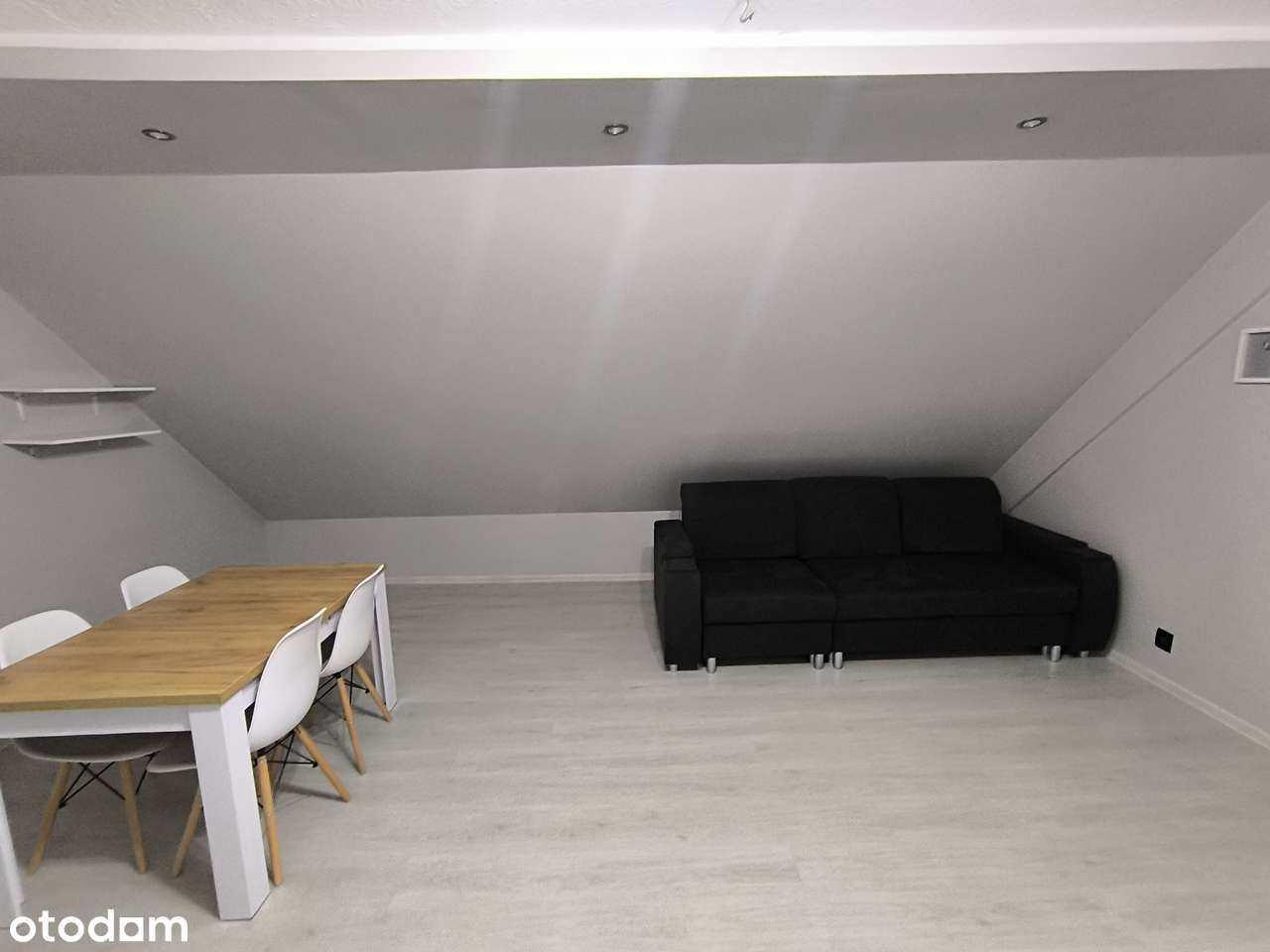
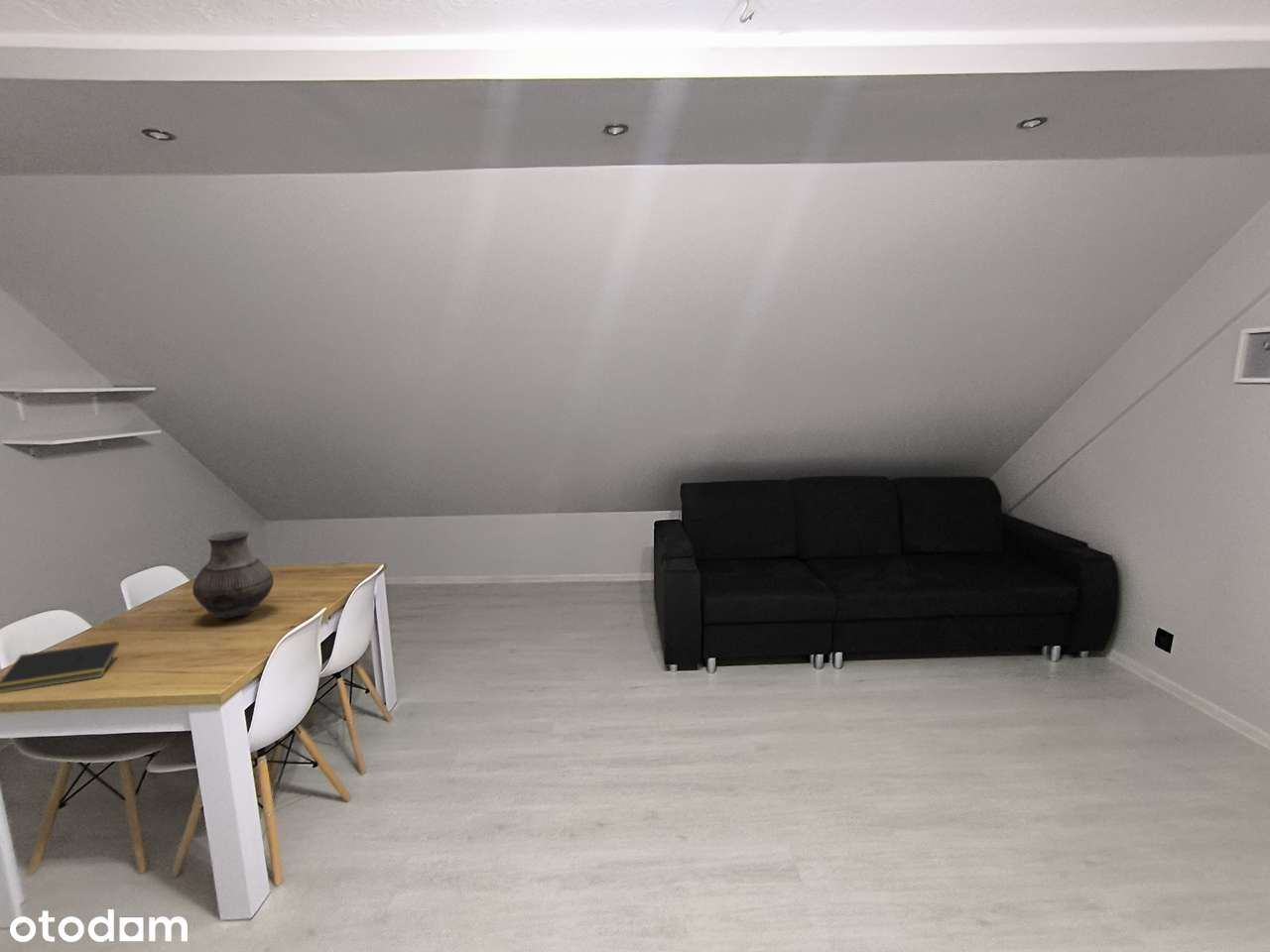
+ notepad (61, 665)
+ vase (232, 575)
